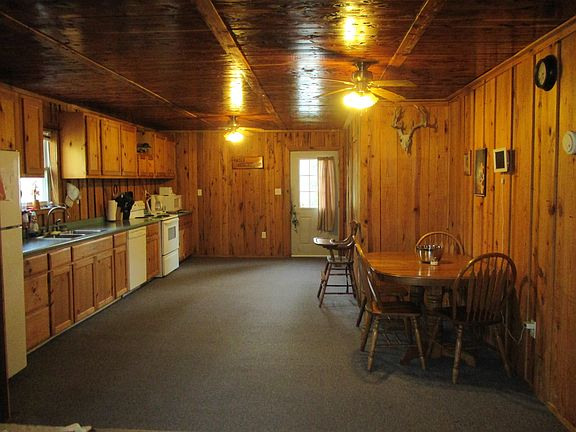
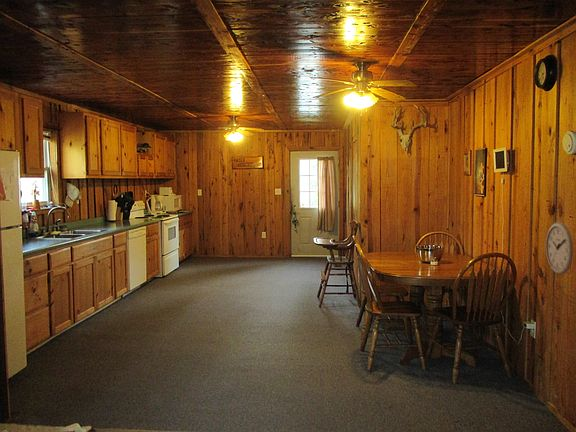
+ wall clock (557, 248)
